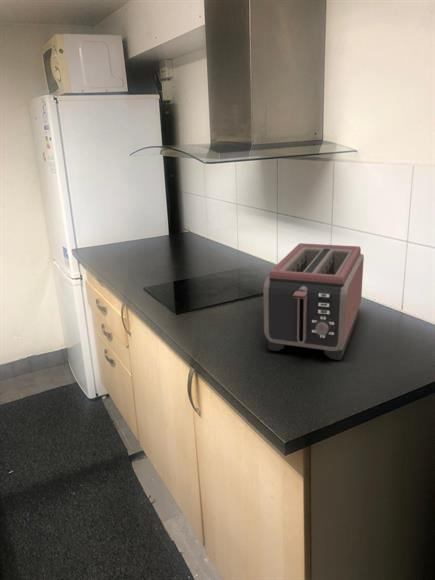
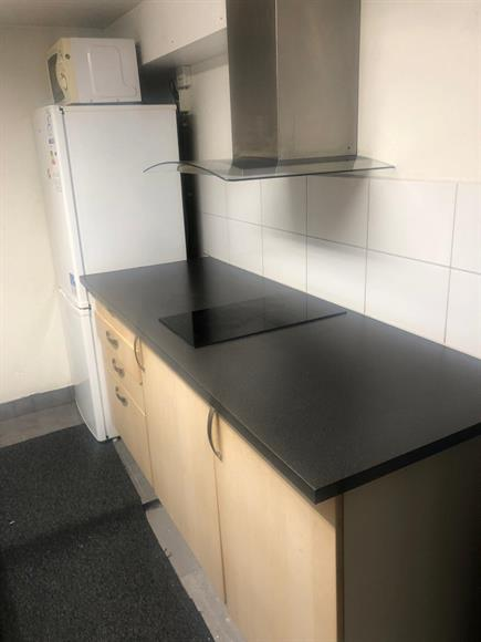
- toaster (315, 298)
